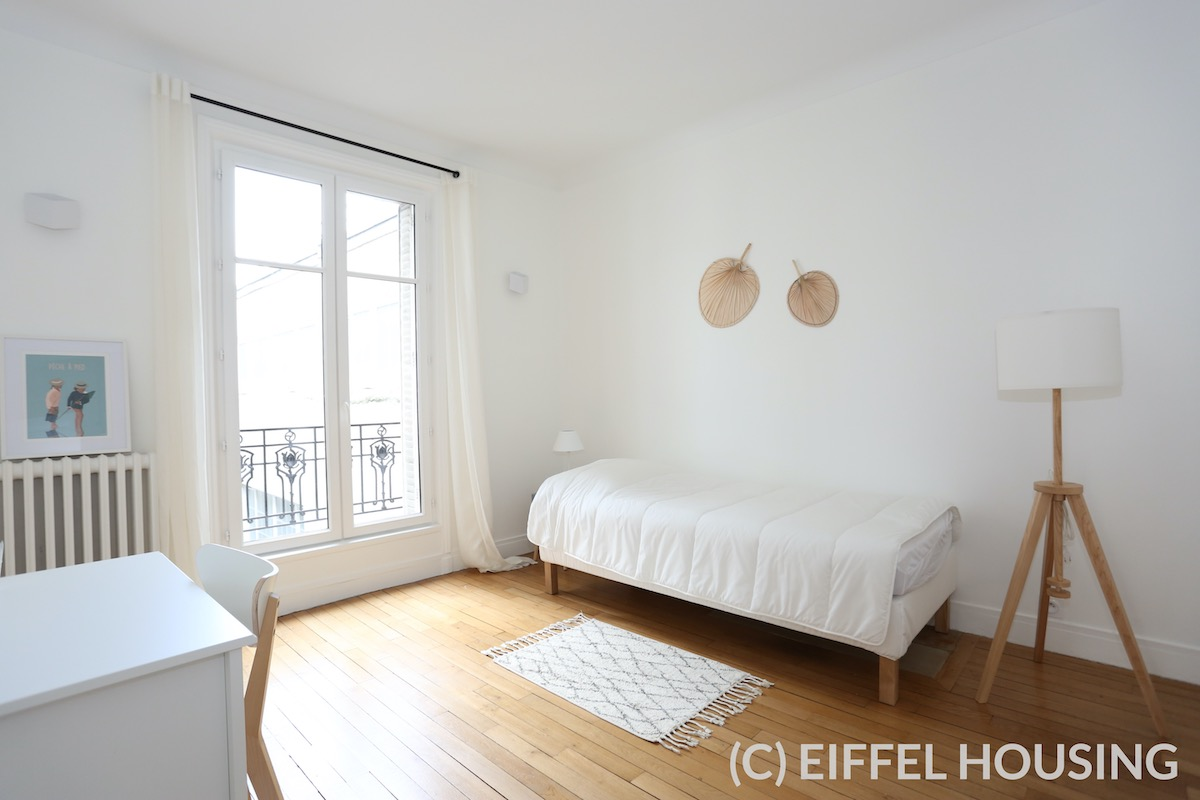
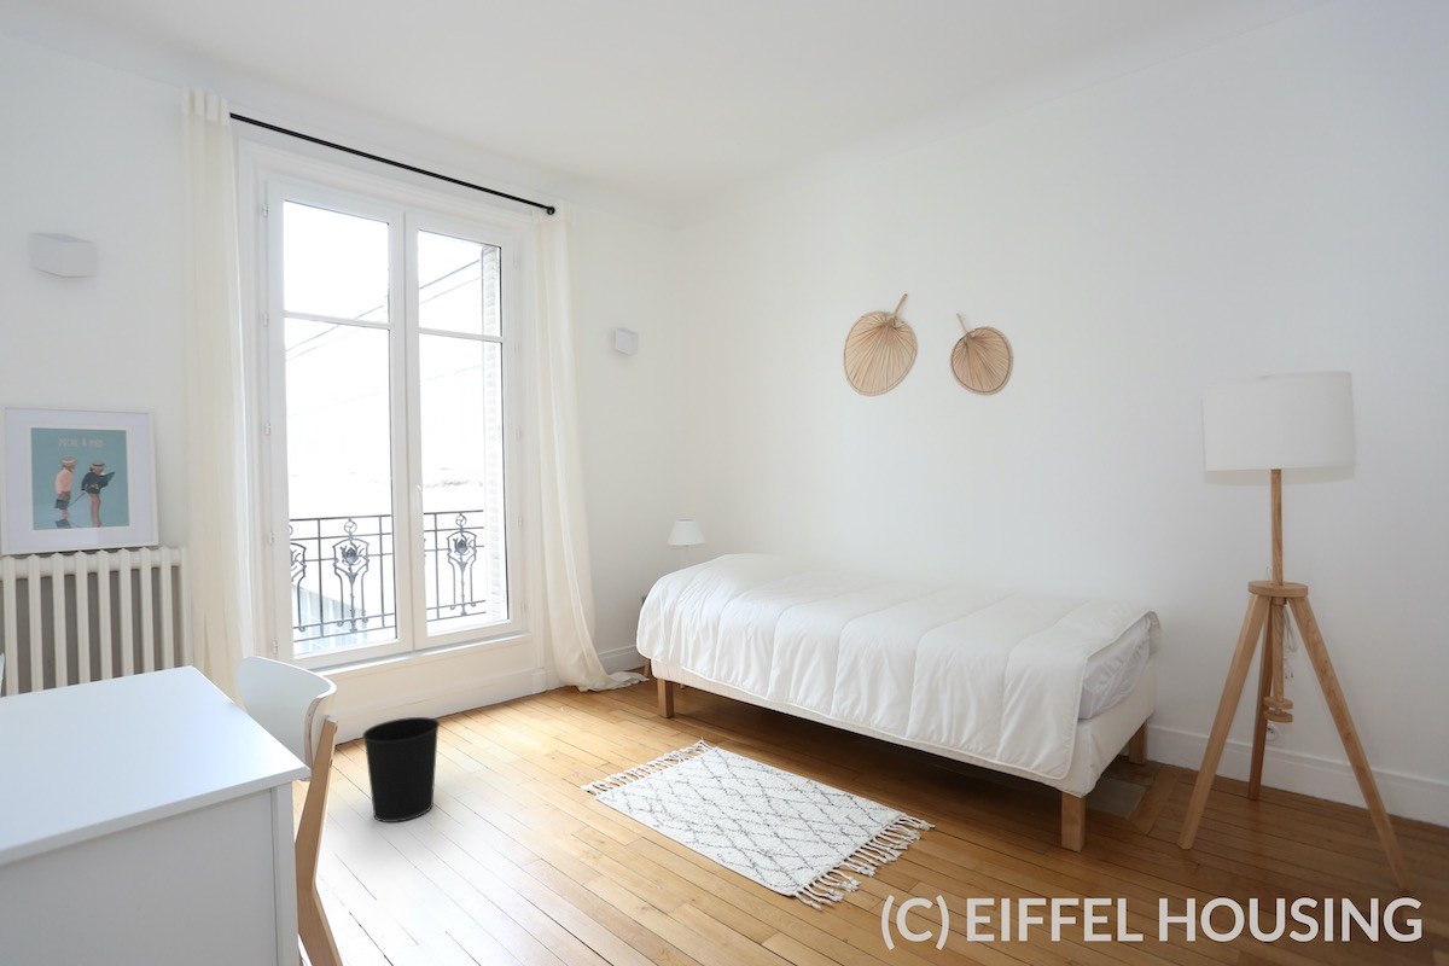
+ wastebasket (402, 768)
